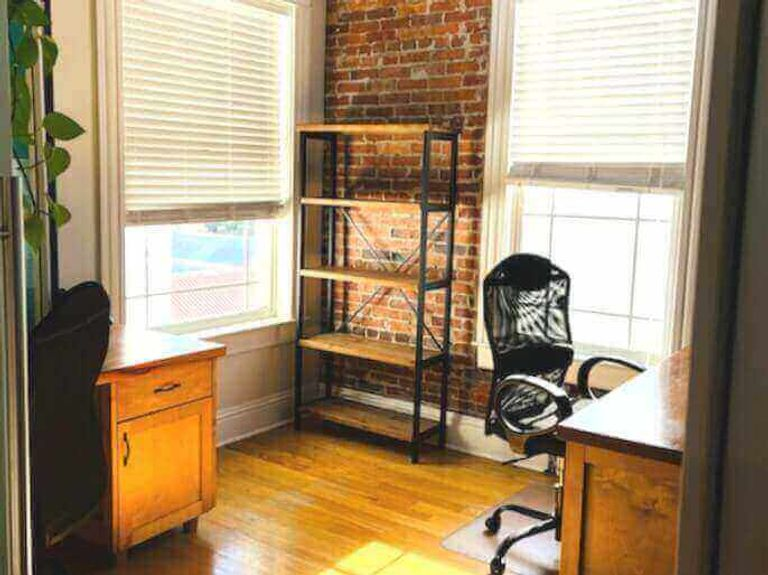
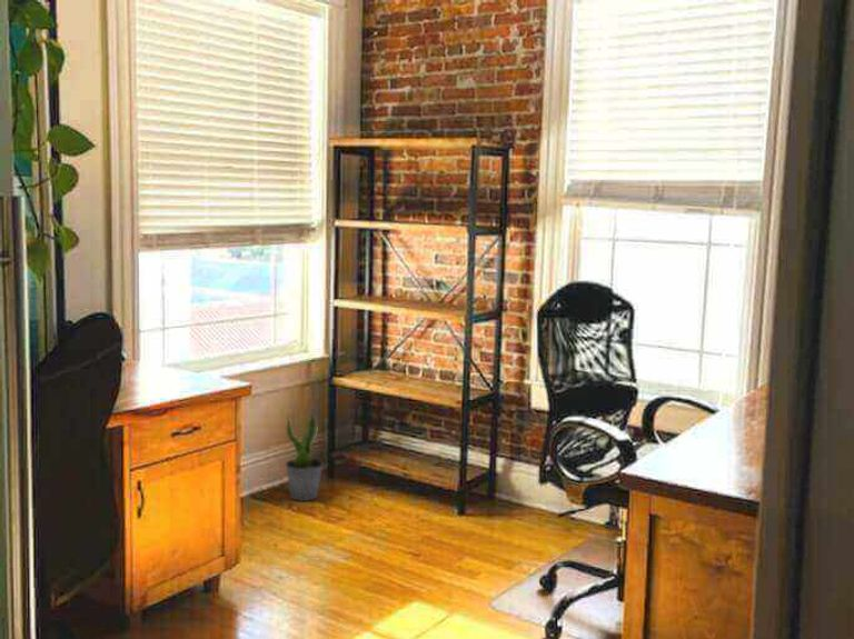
+ potted plant (305, 456)
